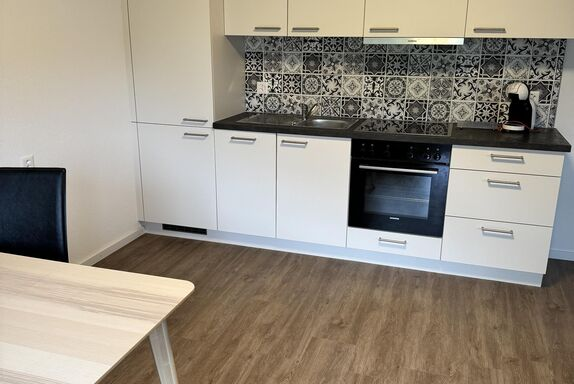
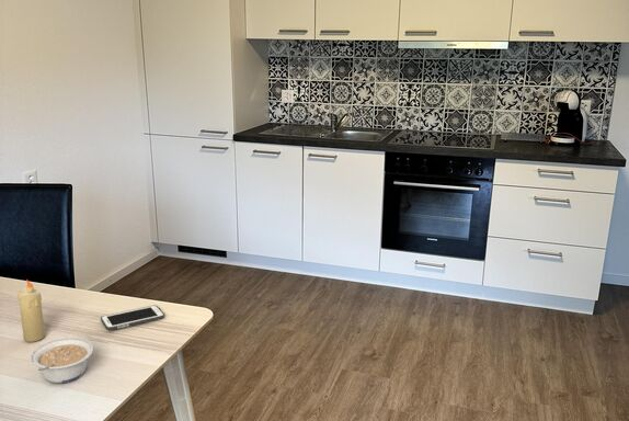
+ candle (31, 308)
+ legume (64, 361)
+ cell phone (133, 317)
